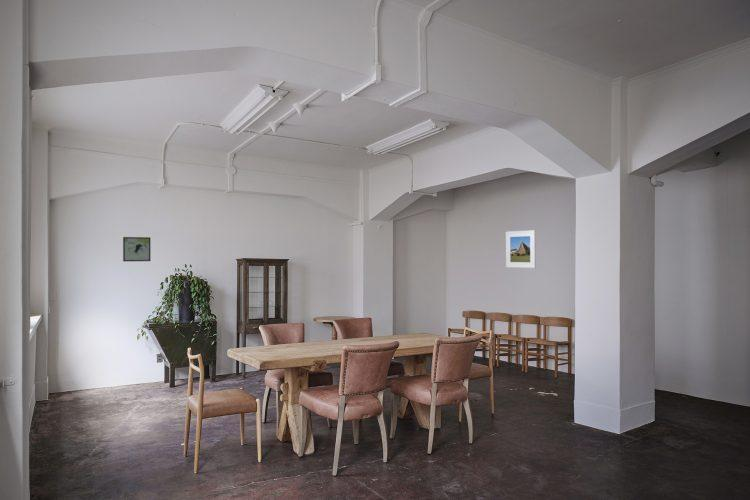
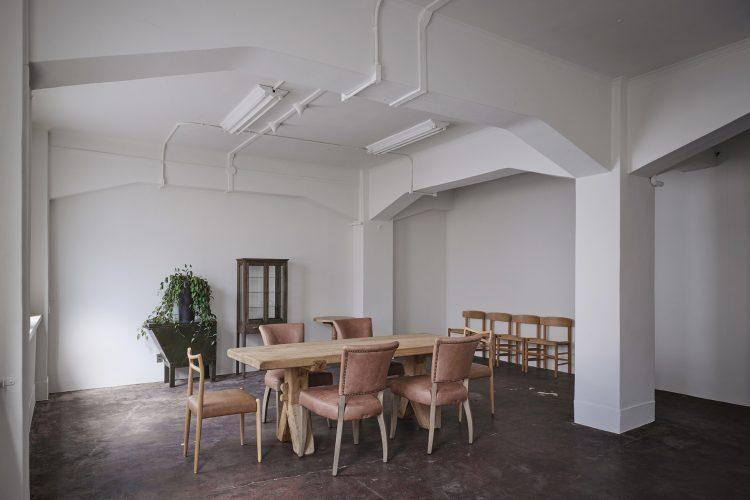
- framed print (136, 249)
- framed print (520, 249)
